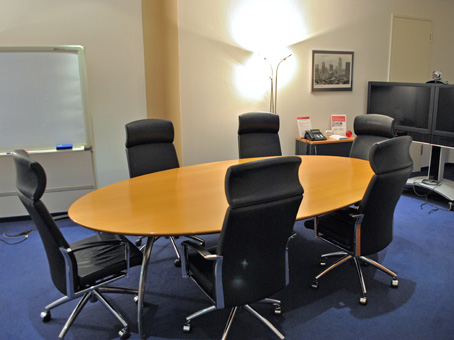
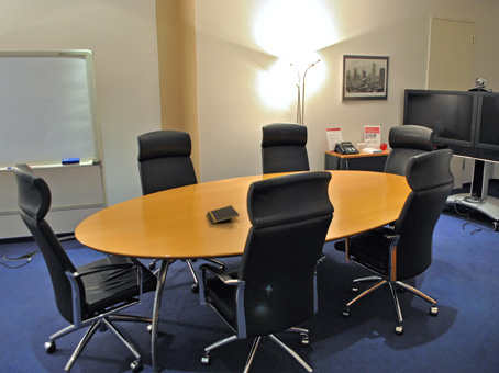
+ notepad (222, 214)
